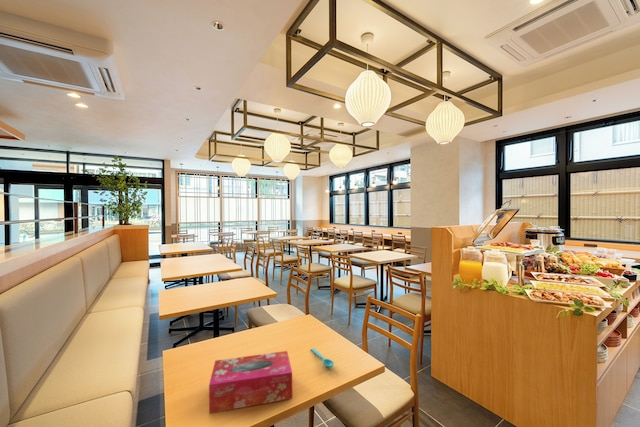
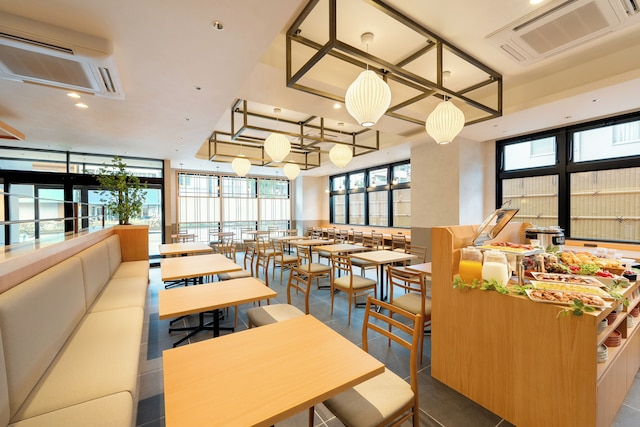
- tissue box (252, 378)
- spoon (321, 356)
